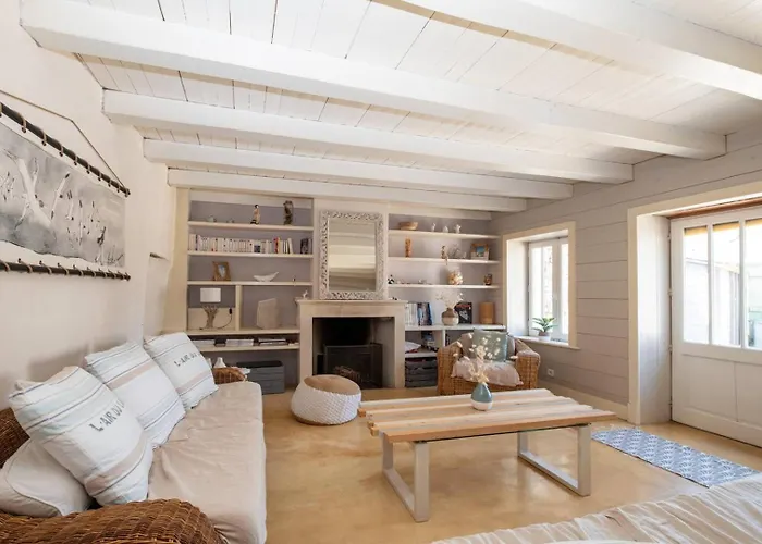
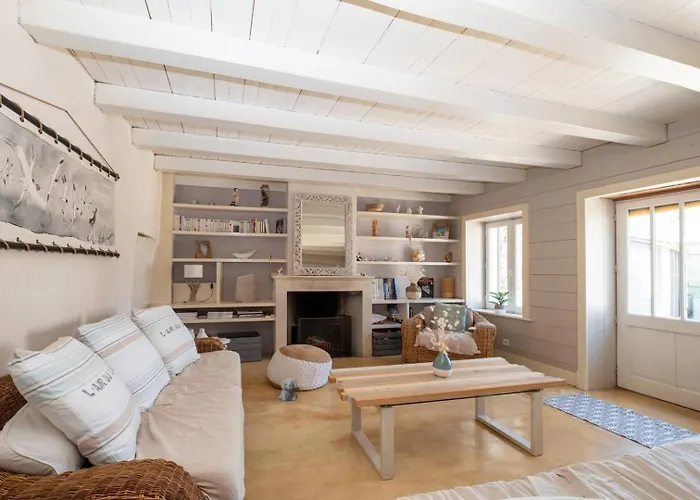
+ plush toy (289, 386)
